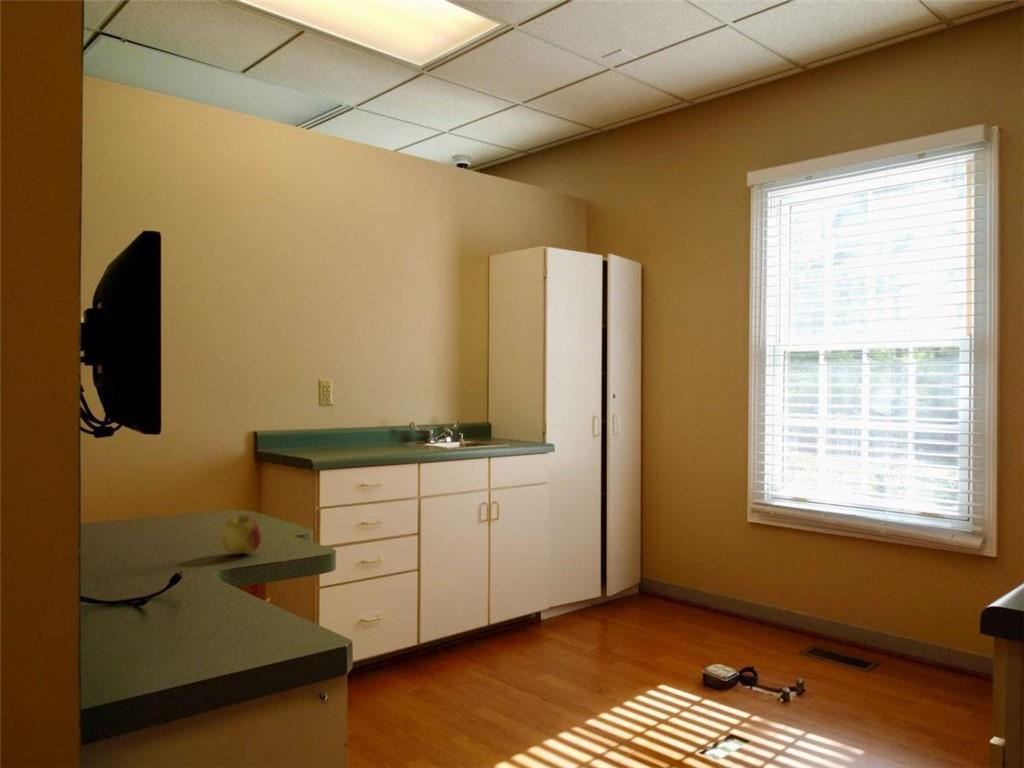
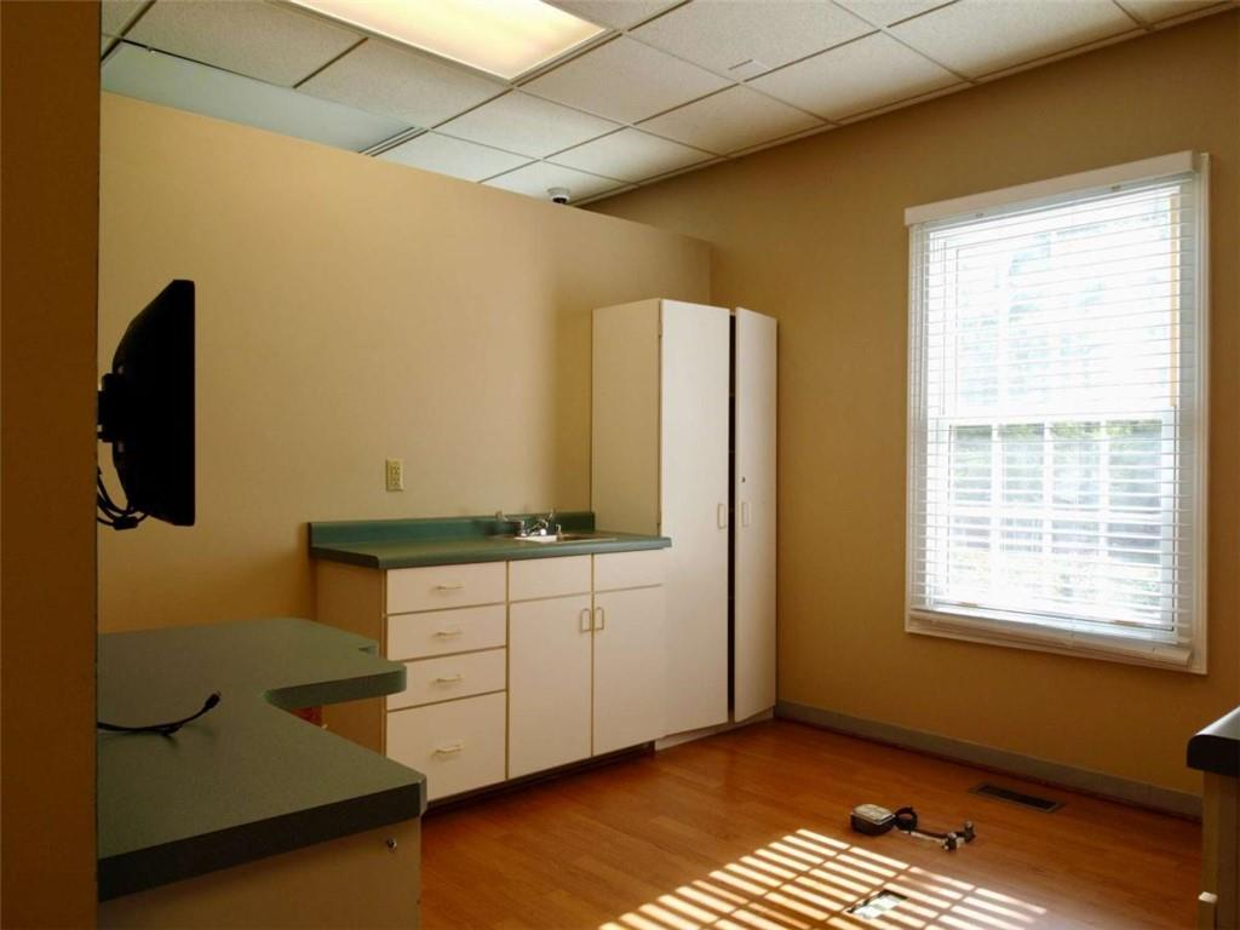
- apple (241, 534)
